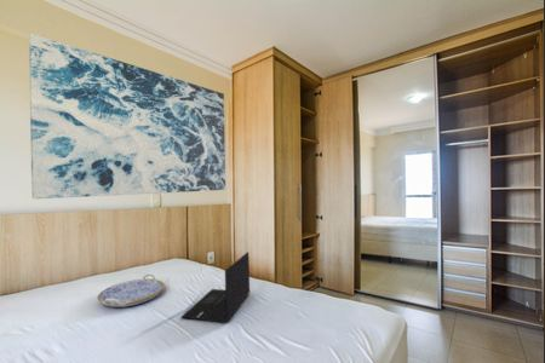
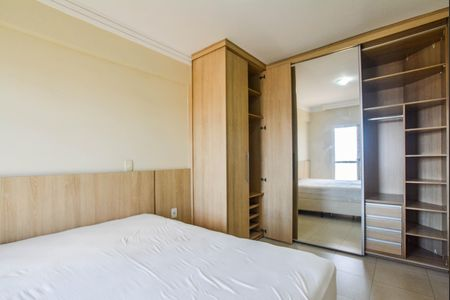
- serving tray (132, 290)
- wall art (153, 132)
- laptop (218, 289)
